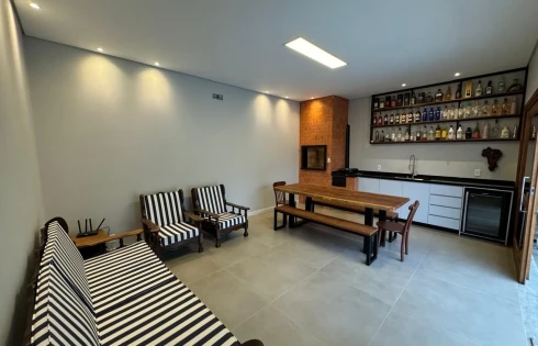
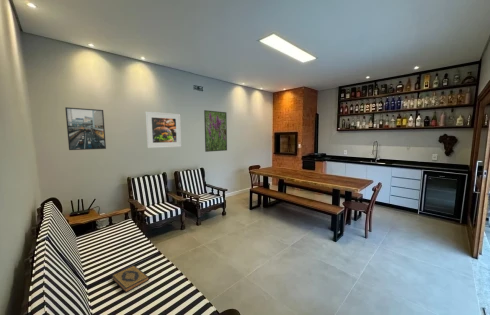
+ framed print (164, 130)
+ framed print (86, 129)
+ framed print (216, 131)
+ hardback book (130, 277)
